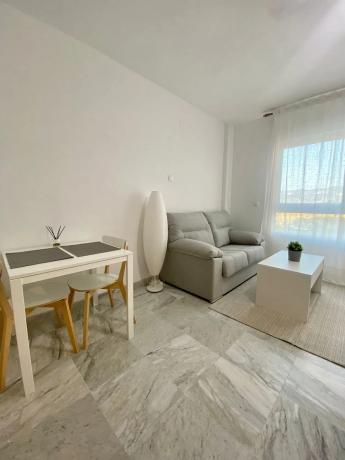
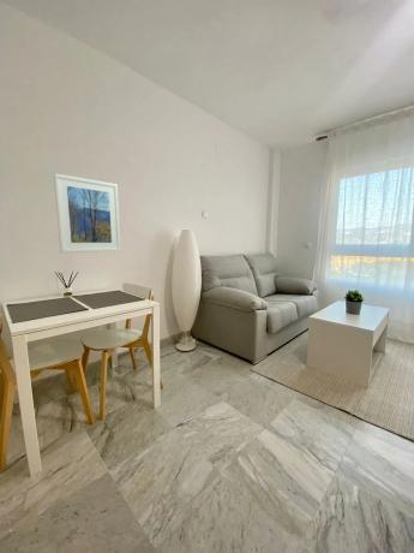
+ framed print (90, 216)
